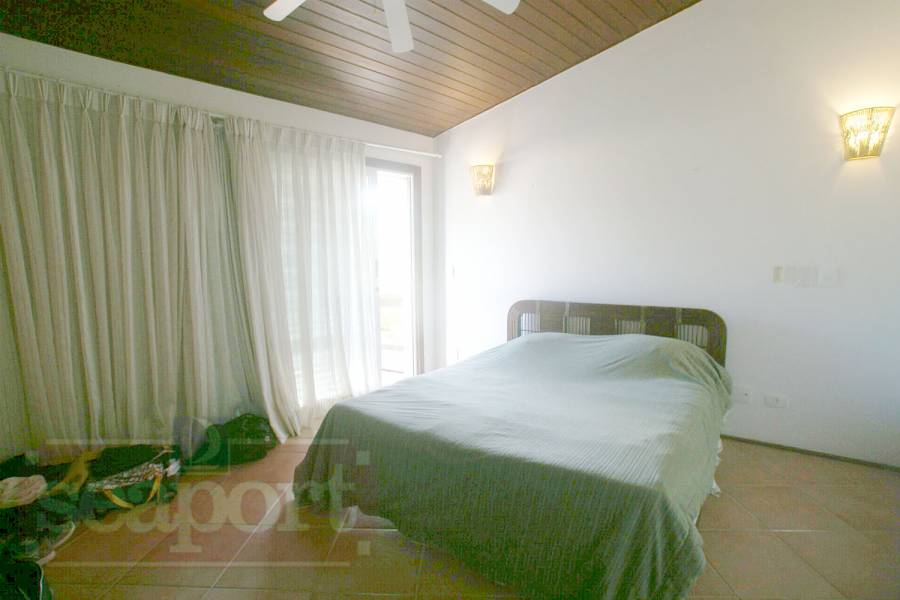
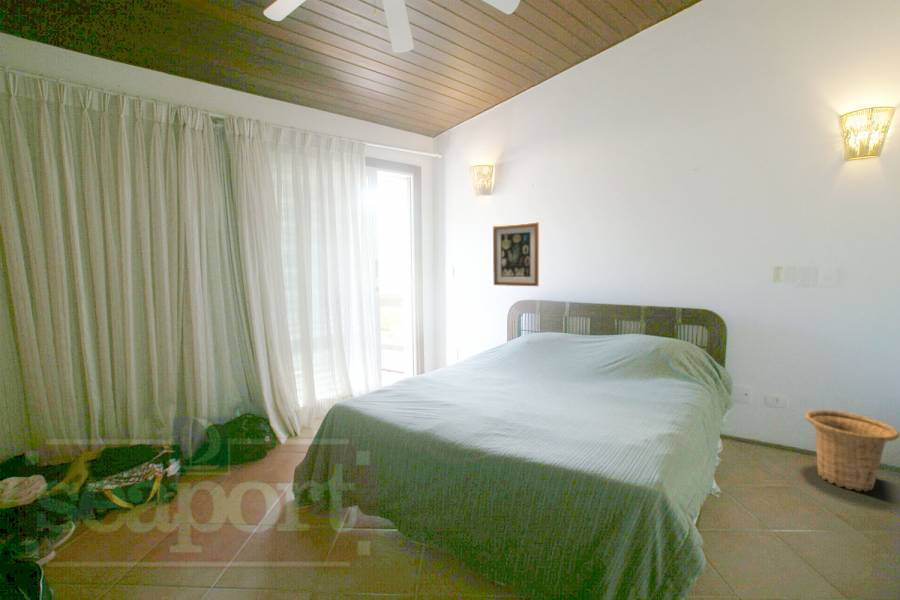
+ wall art (515, 255)
+ basket (847, 451)
